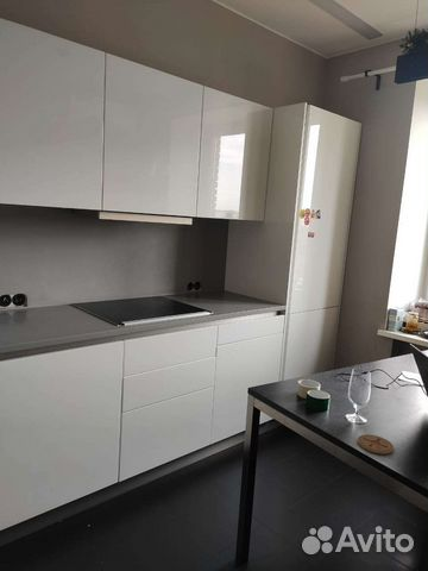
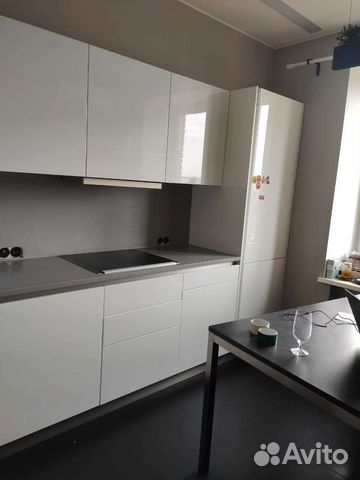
- coaster (374, 444)
